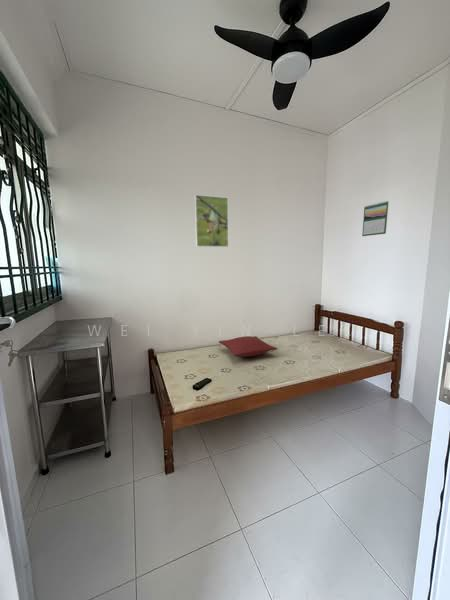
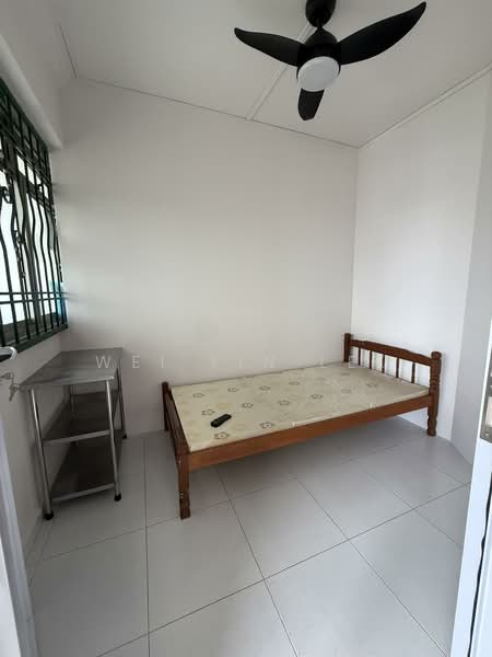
- pillow (246, 345)
- calendar (374, 219)
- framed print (212, 222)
